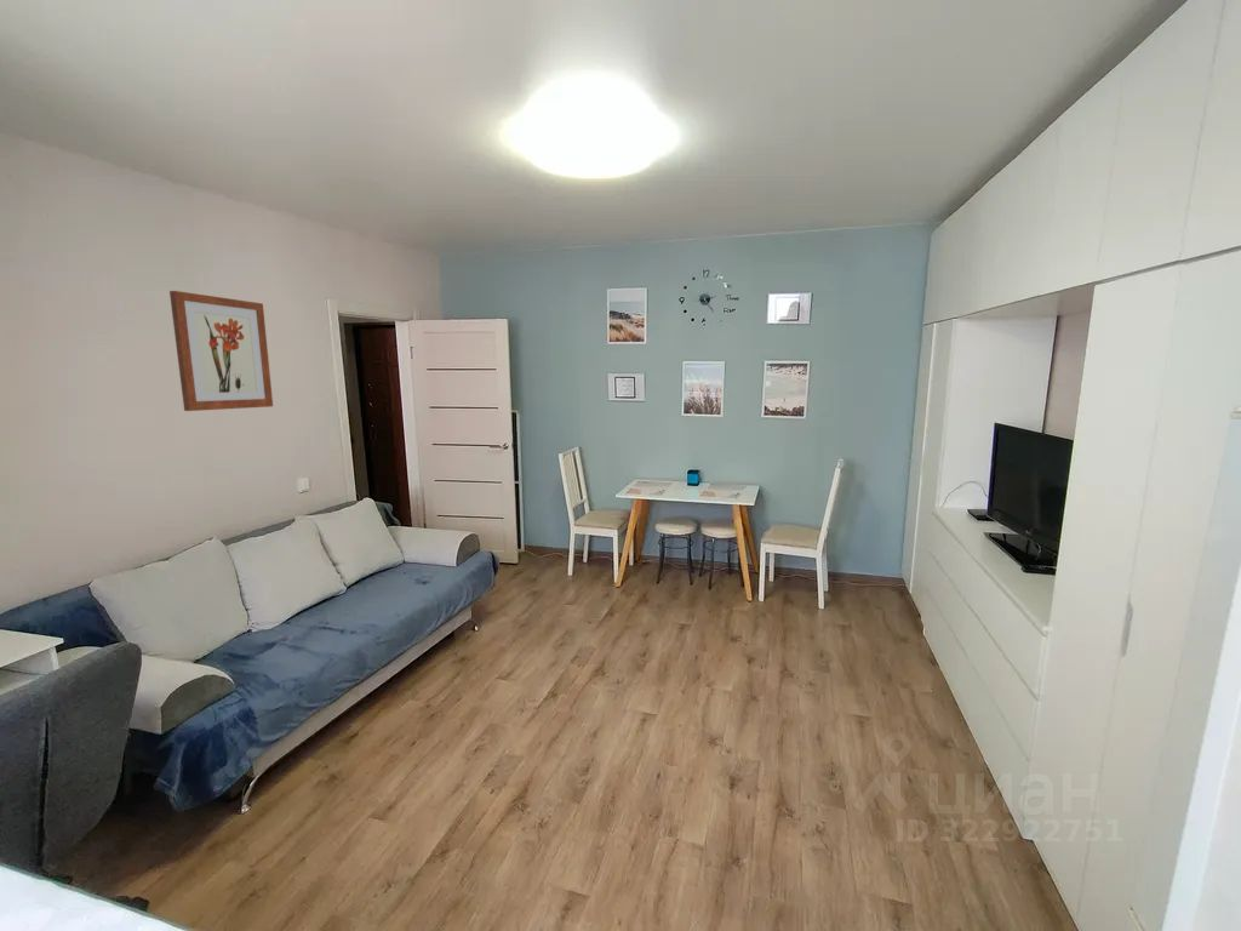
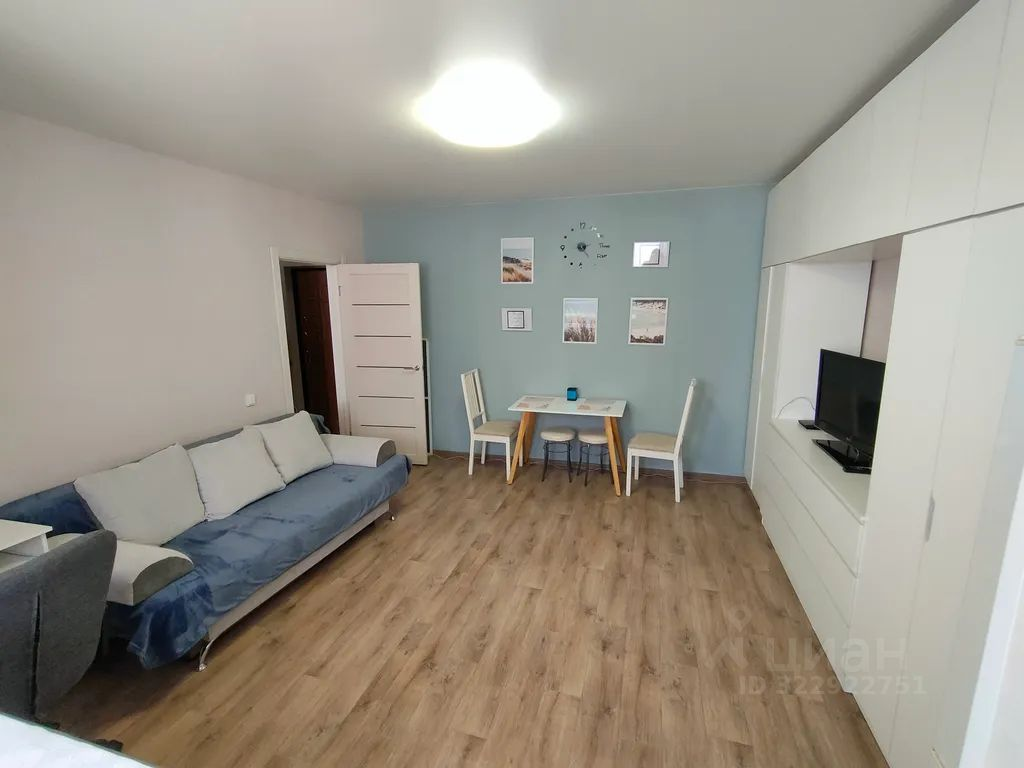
- wall art (225, 354)
